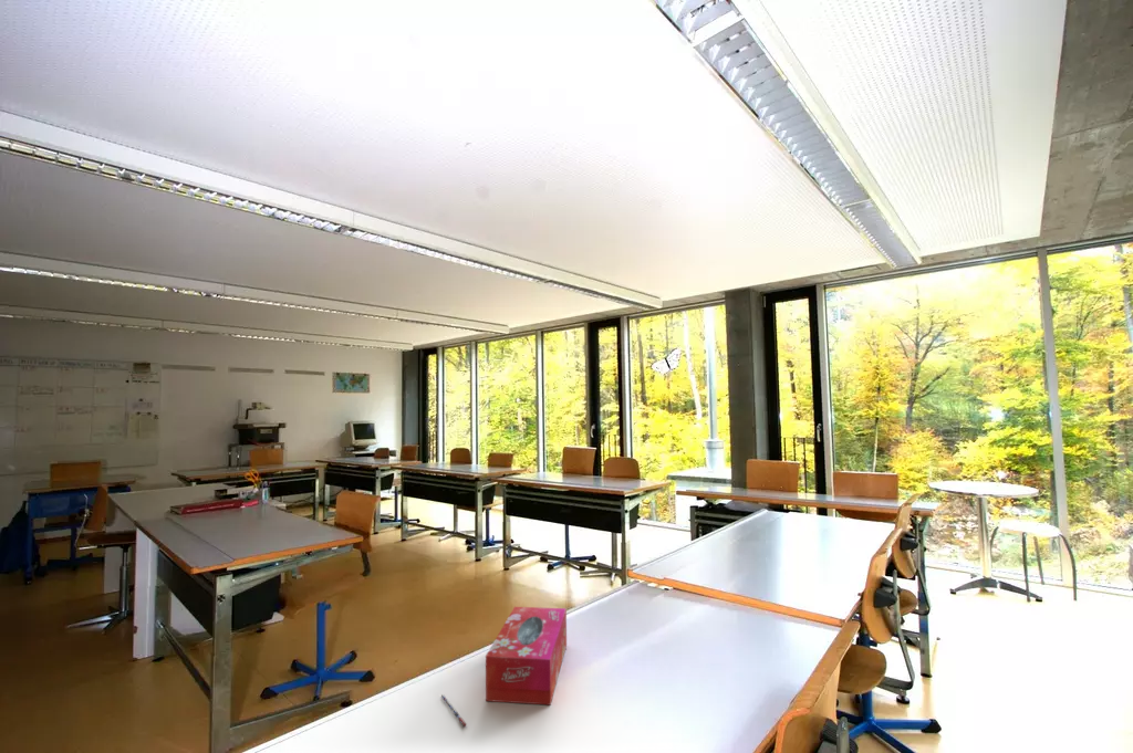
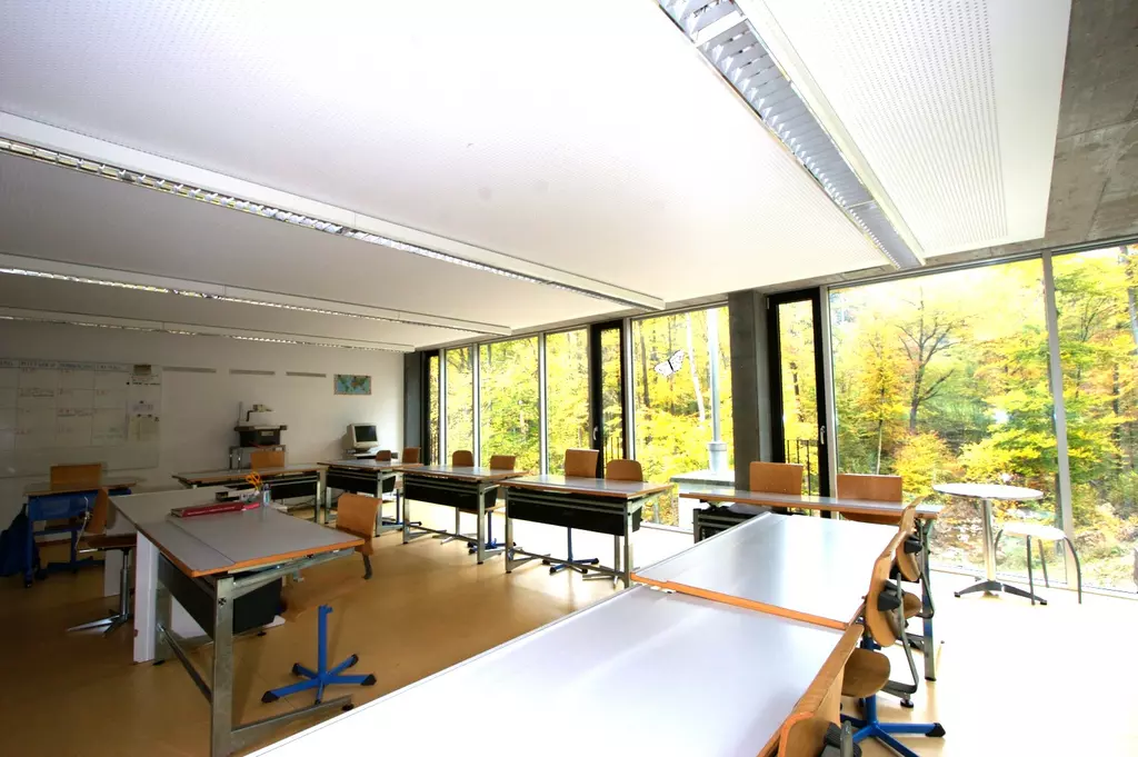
- pen (453, 709)
- tissue box (530, 649)
